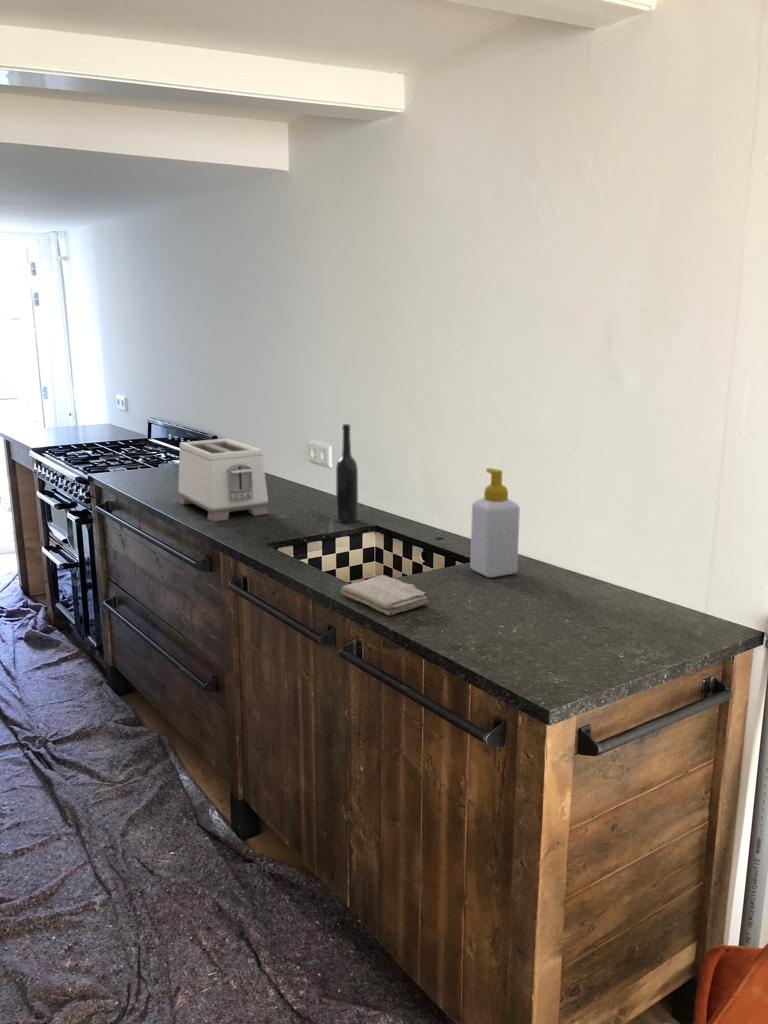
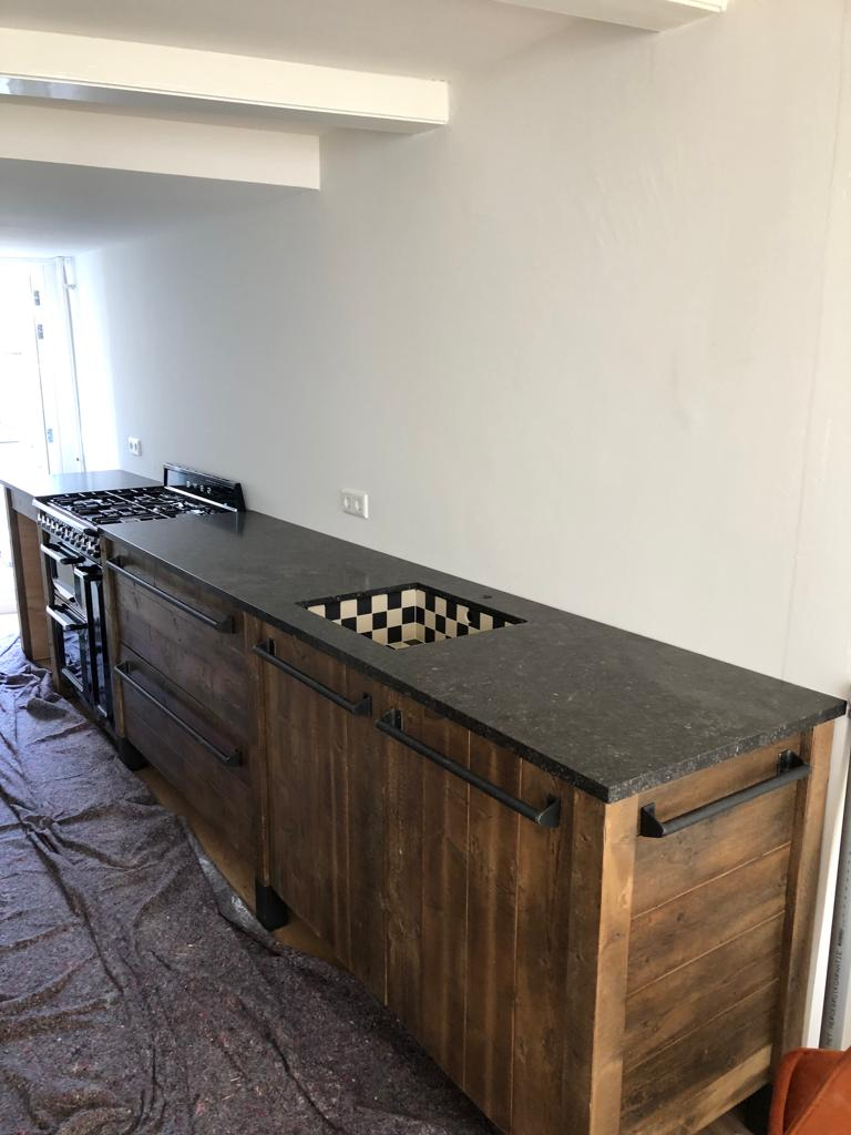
- washcloth (384, 593)
- toaster (222, 478)
- soap bottle (495, 521)
- bottle (346, 473)
